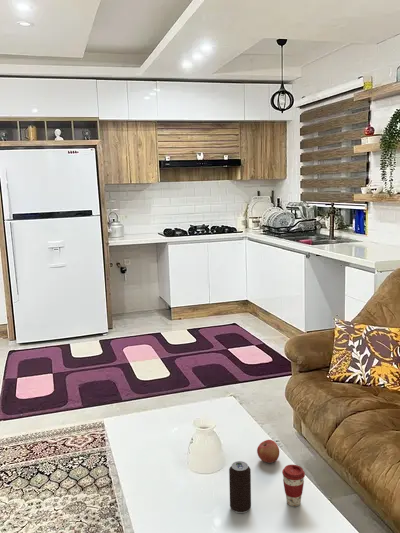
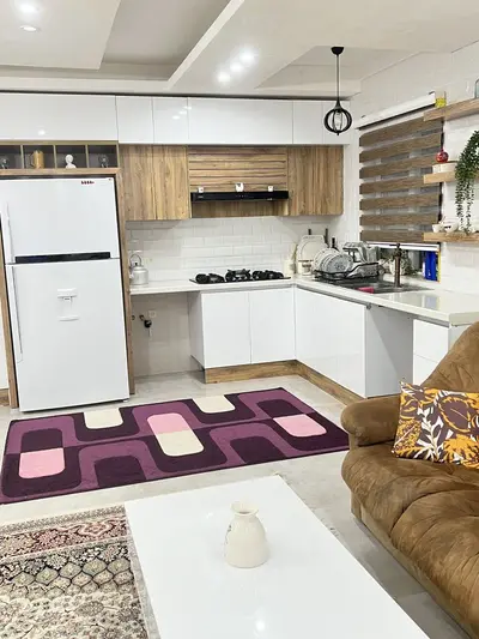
- apple (268, 450)
- coffee cup (293, 485)
- beverage can (240, 486)
